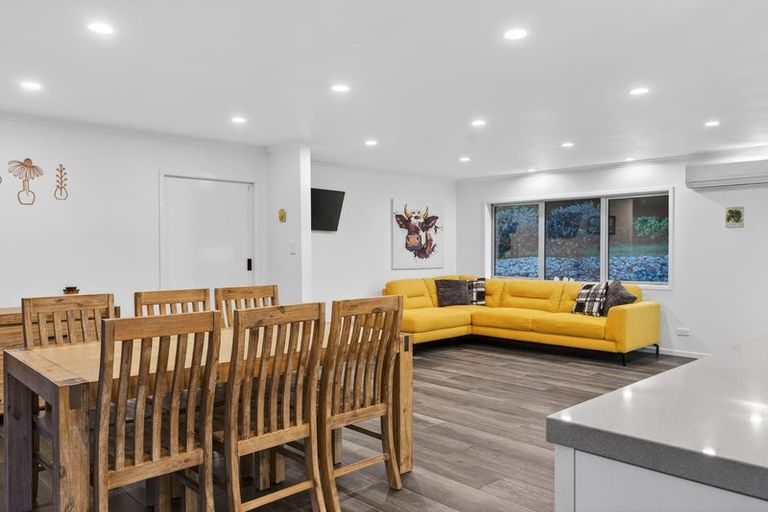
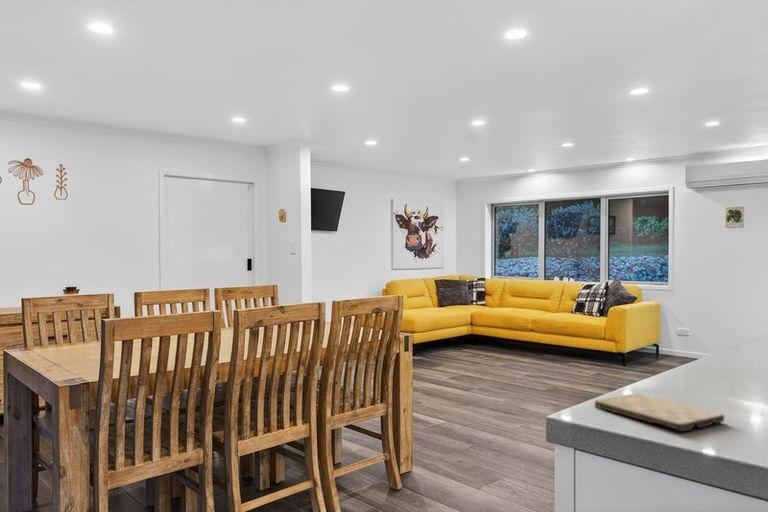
+ cutting board (656, 410)
